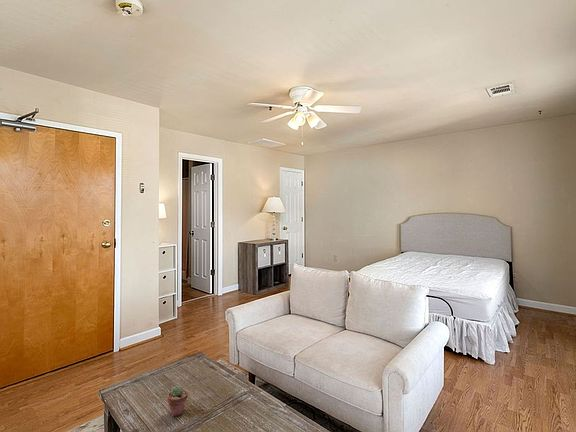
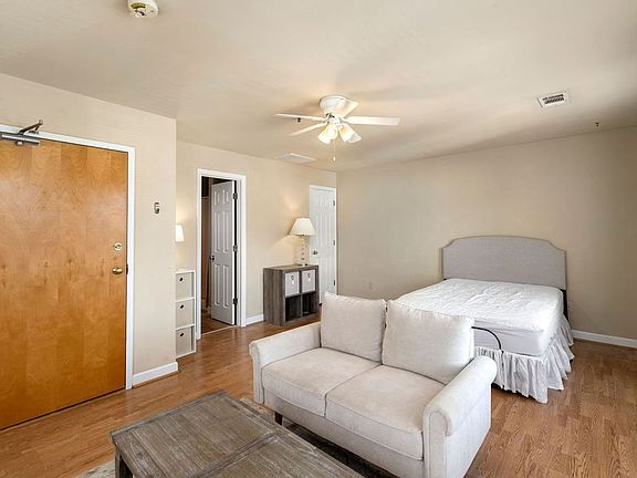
- potted succulent (177, 399)
